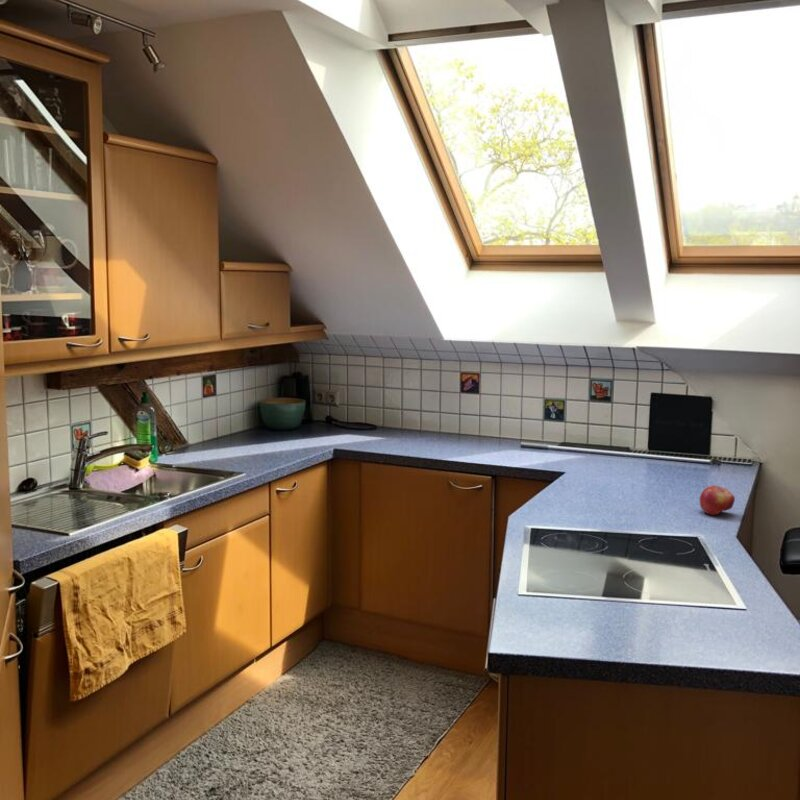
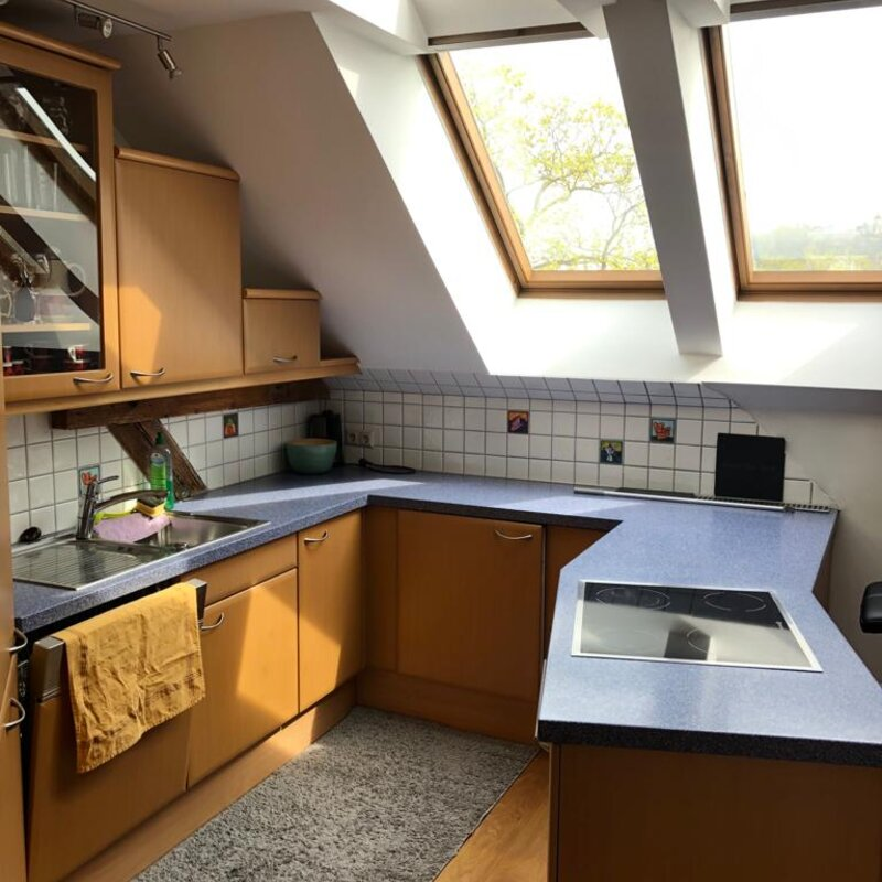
- fruit (717, 499)
